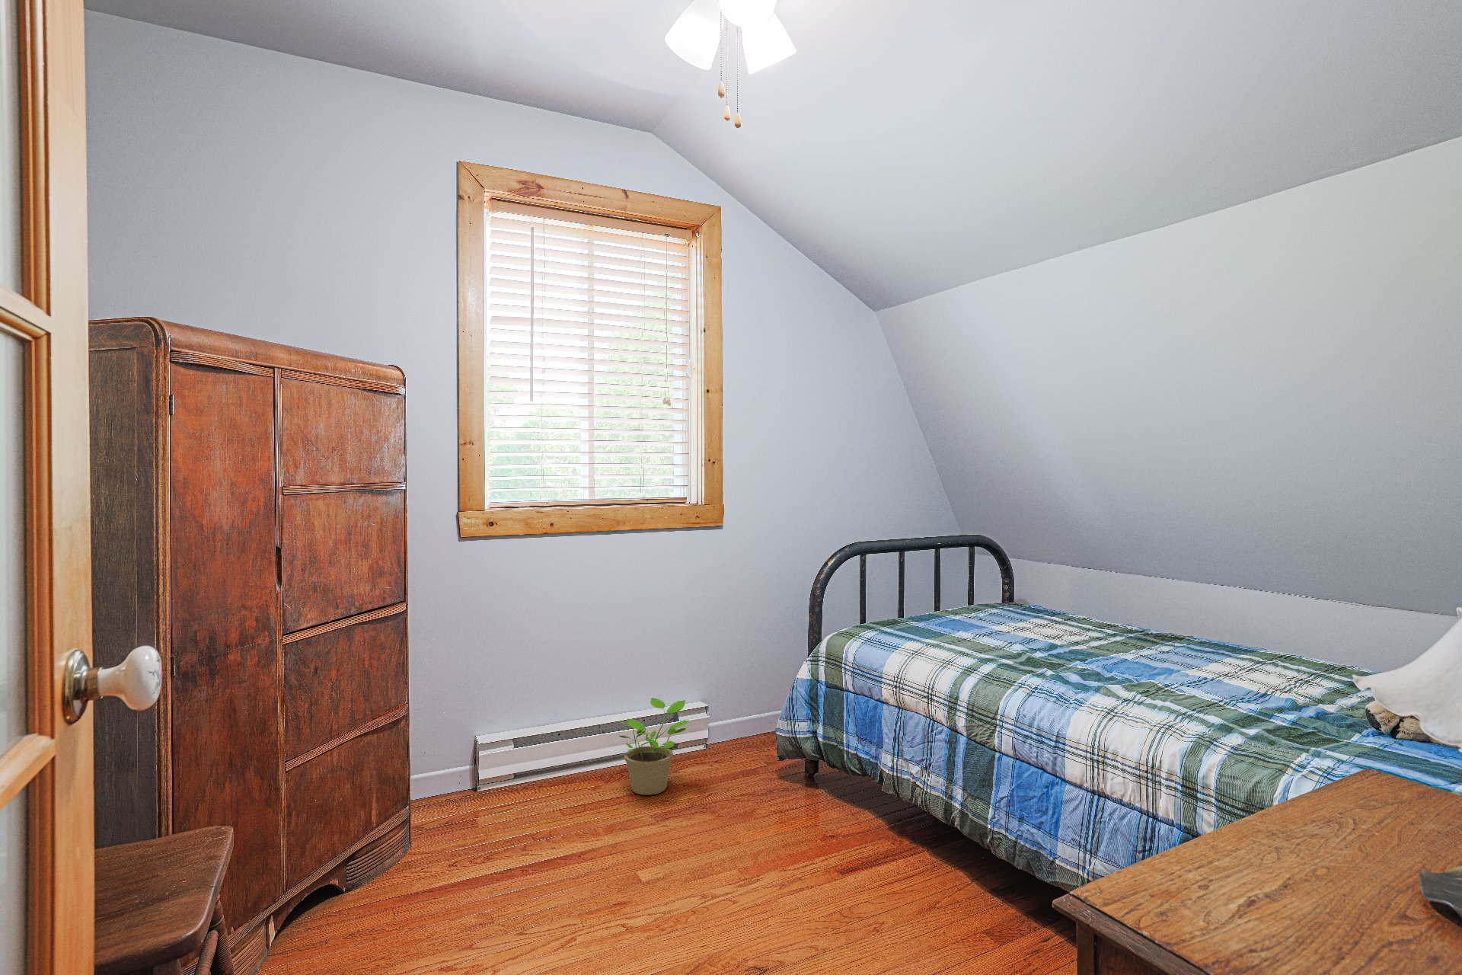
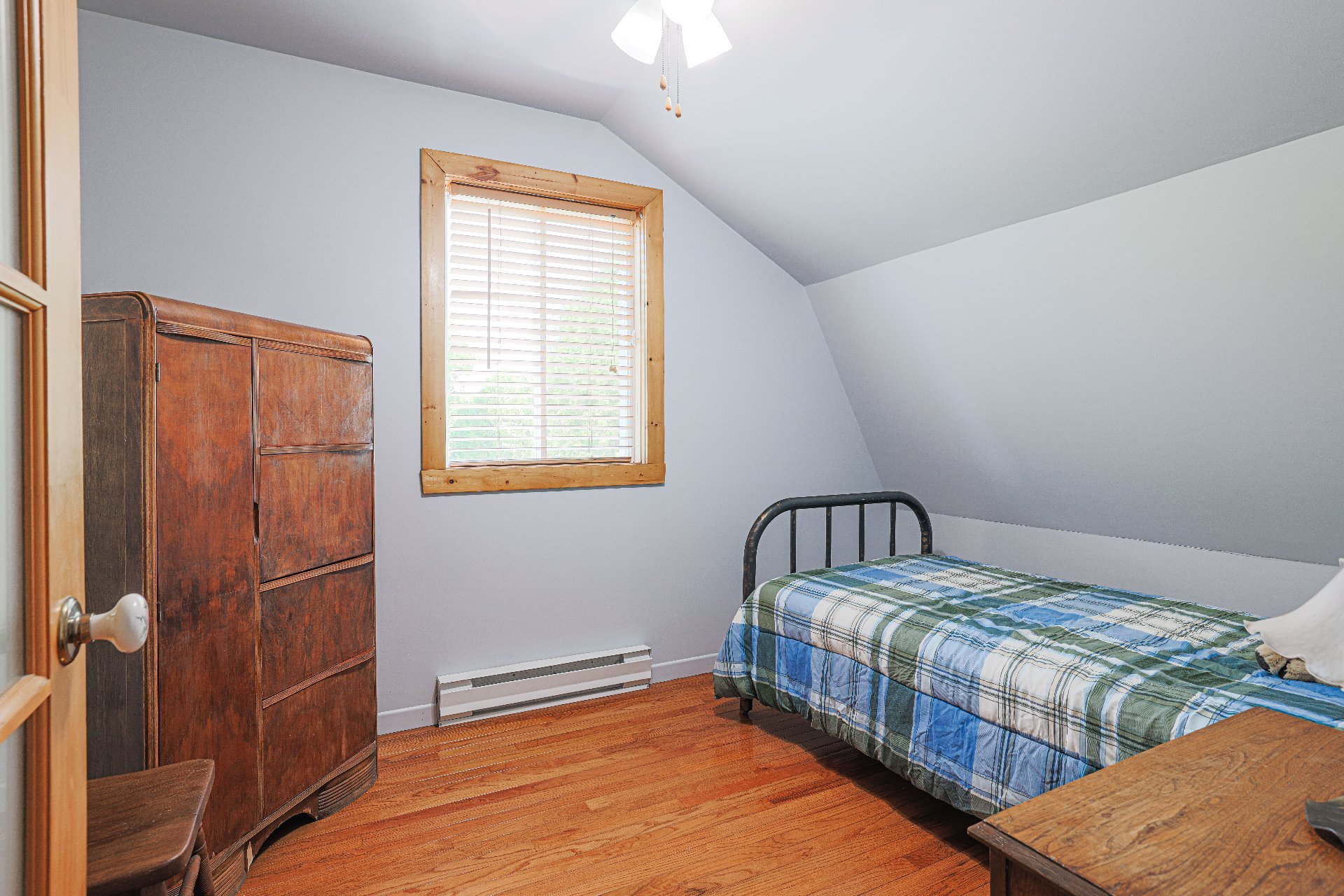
- potted plant (651, 748)
